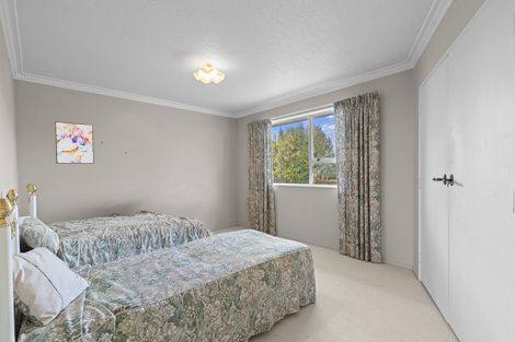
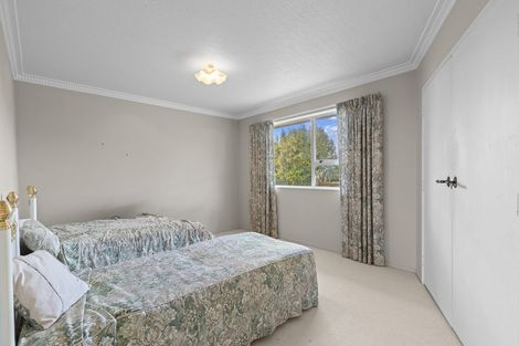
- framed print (75, 143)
